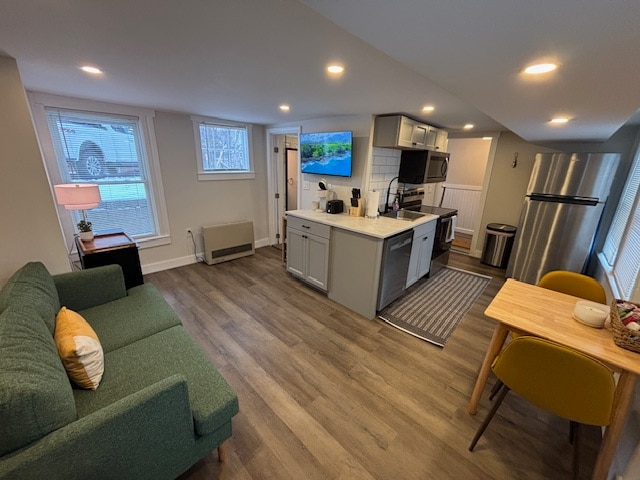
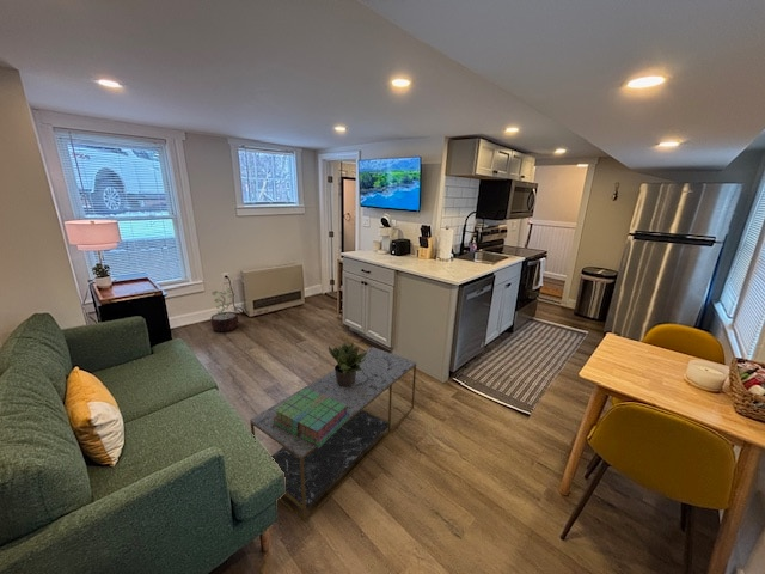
+ coffee table (348, 411)
+ potted plant (347, 364)
+ stack of books (311, 414)
+ decorative plant (224, 307)
